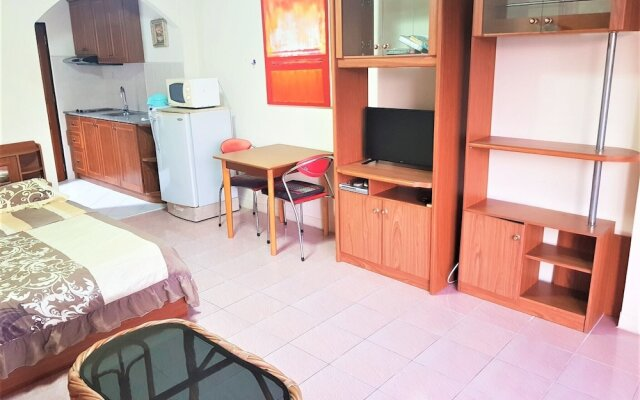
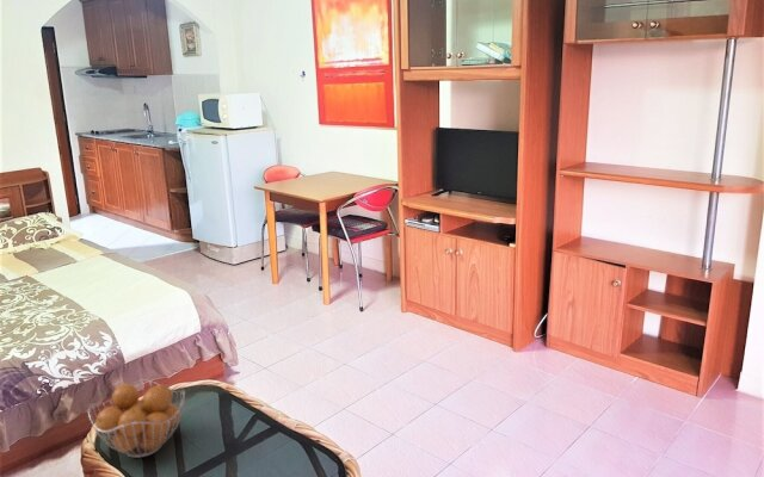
+ fruit basket (140, 417)
